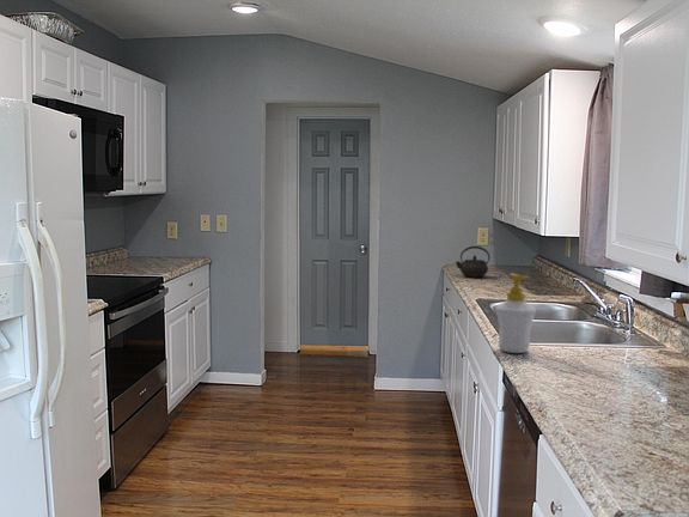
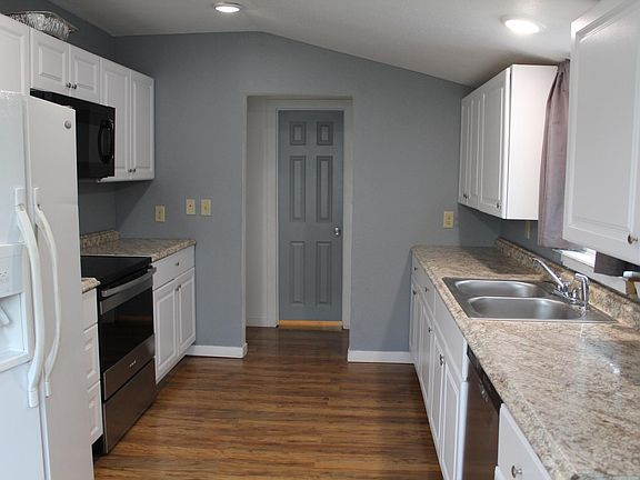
- kettle (471, 261)
- soap bottle (514, 312)
